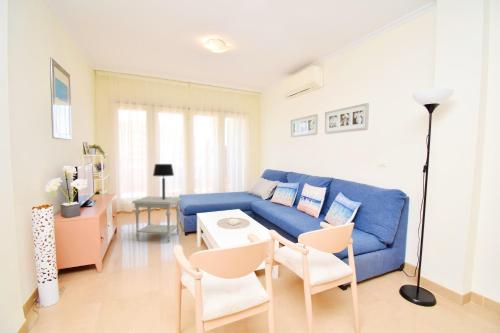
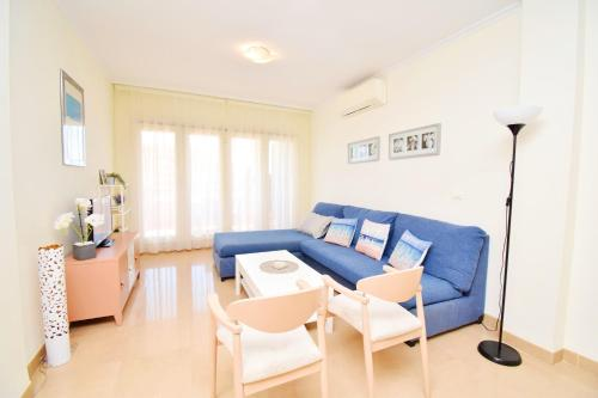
- side table (158, 225)
- table lamp (163, 181)
